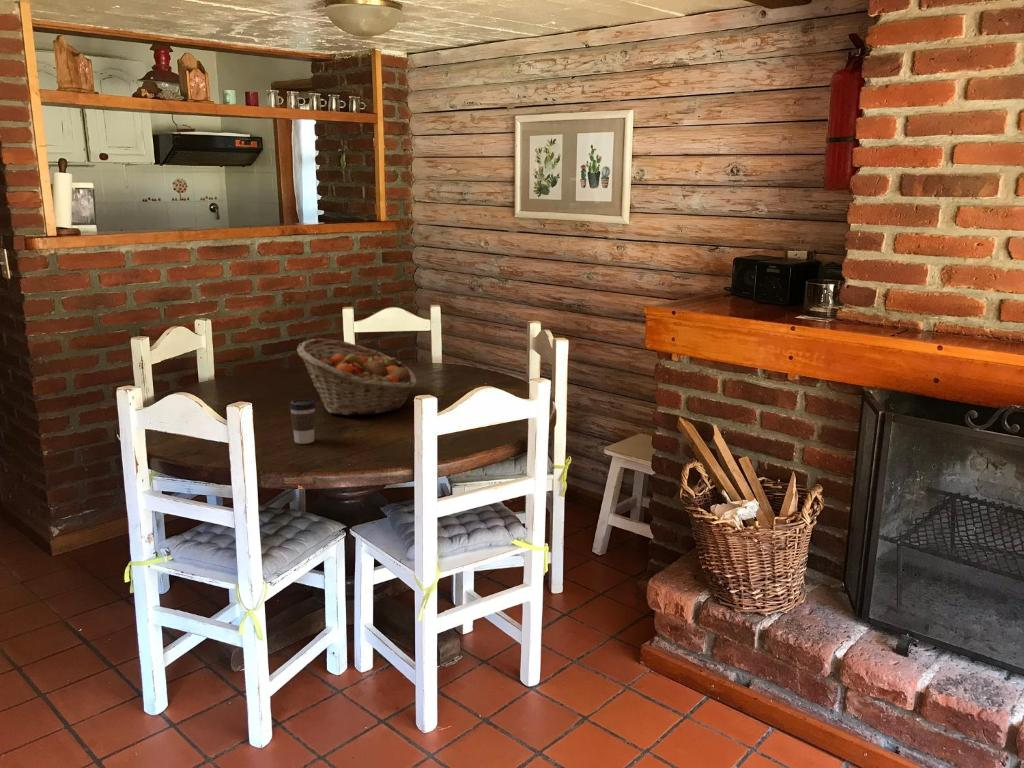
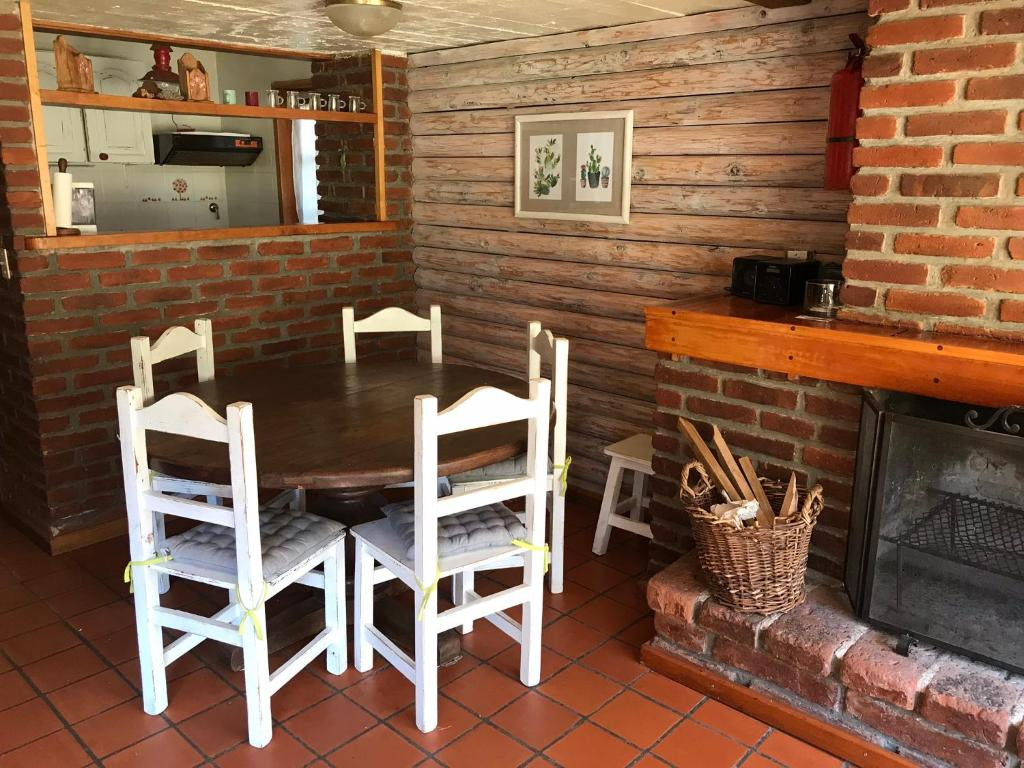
- coffee cup (303, 421)
- fruit basket (358, 373)
